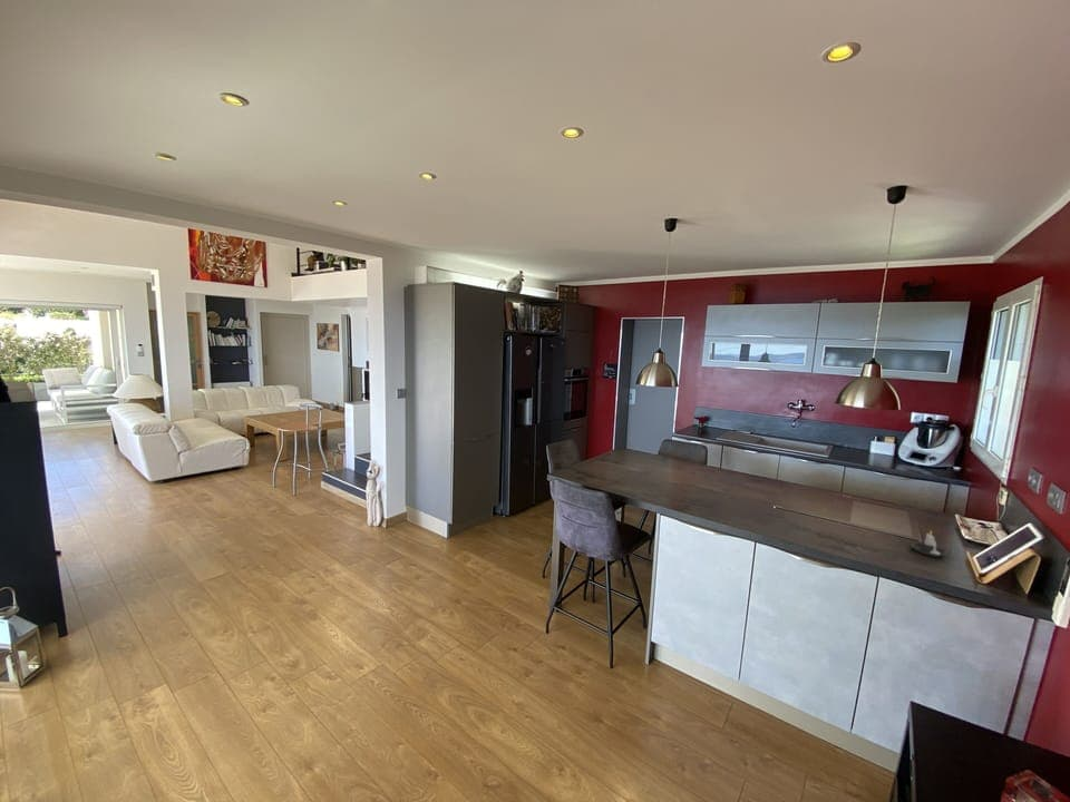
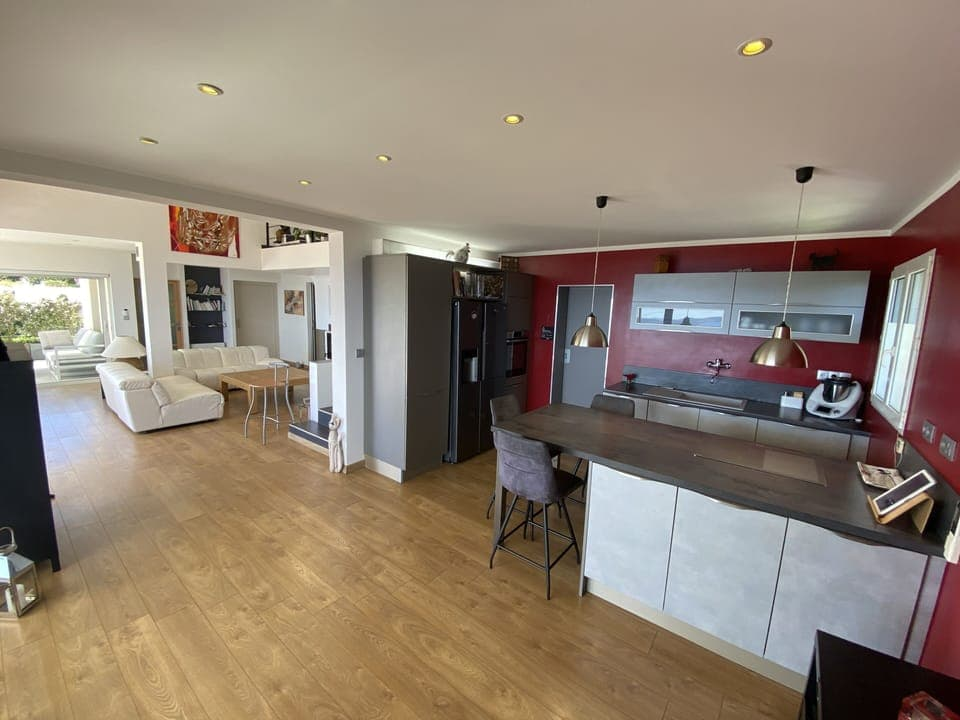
- candle (932, 541)
